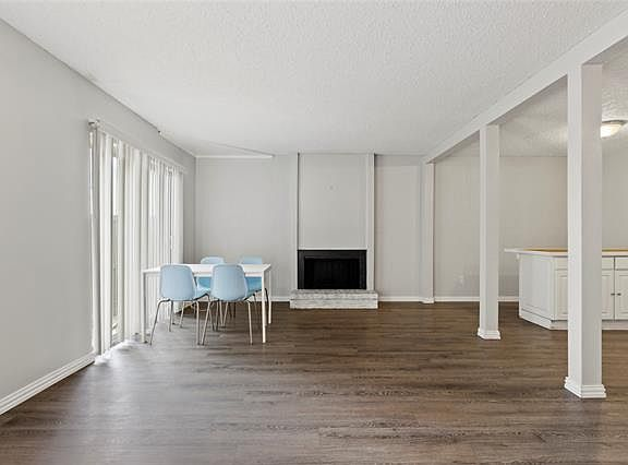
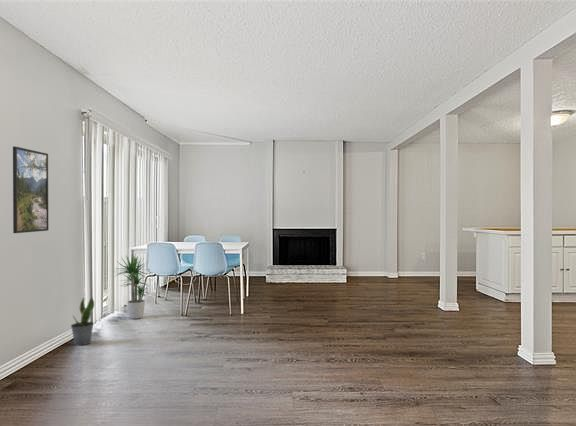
+ potted plant (133, 285)
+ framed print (31, 191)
+ potted plant (82, 320)
